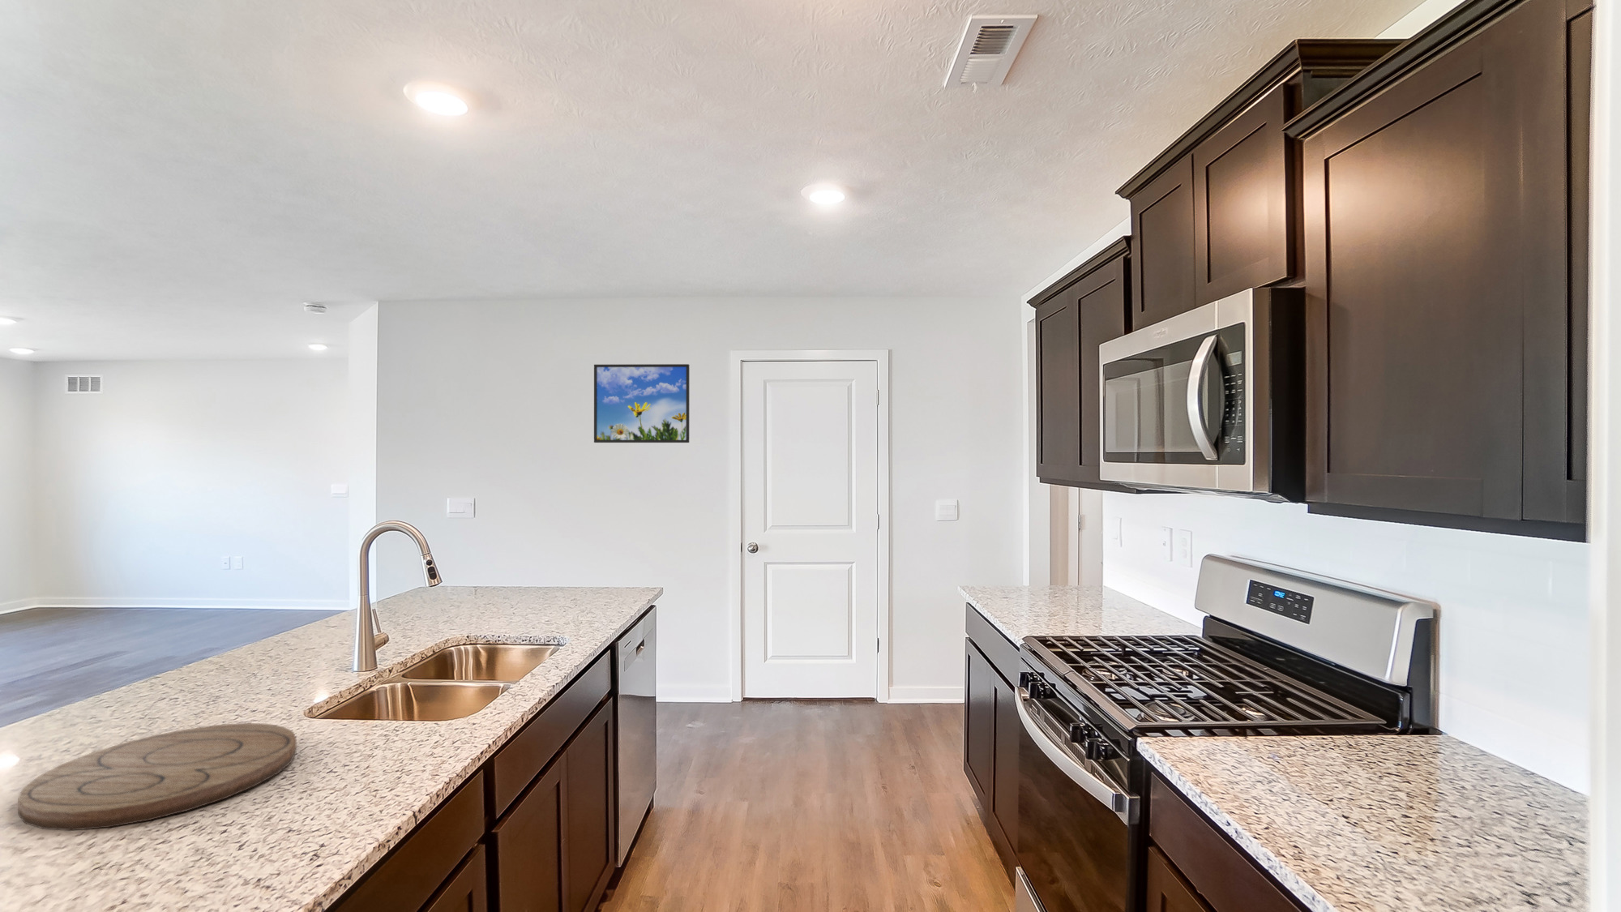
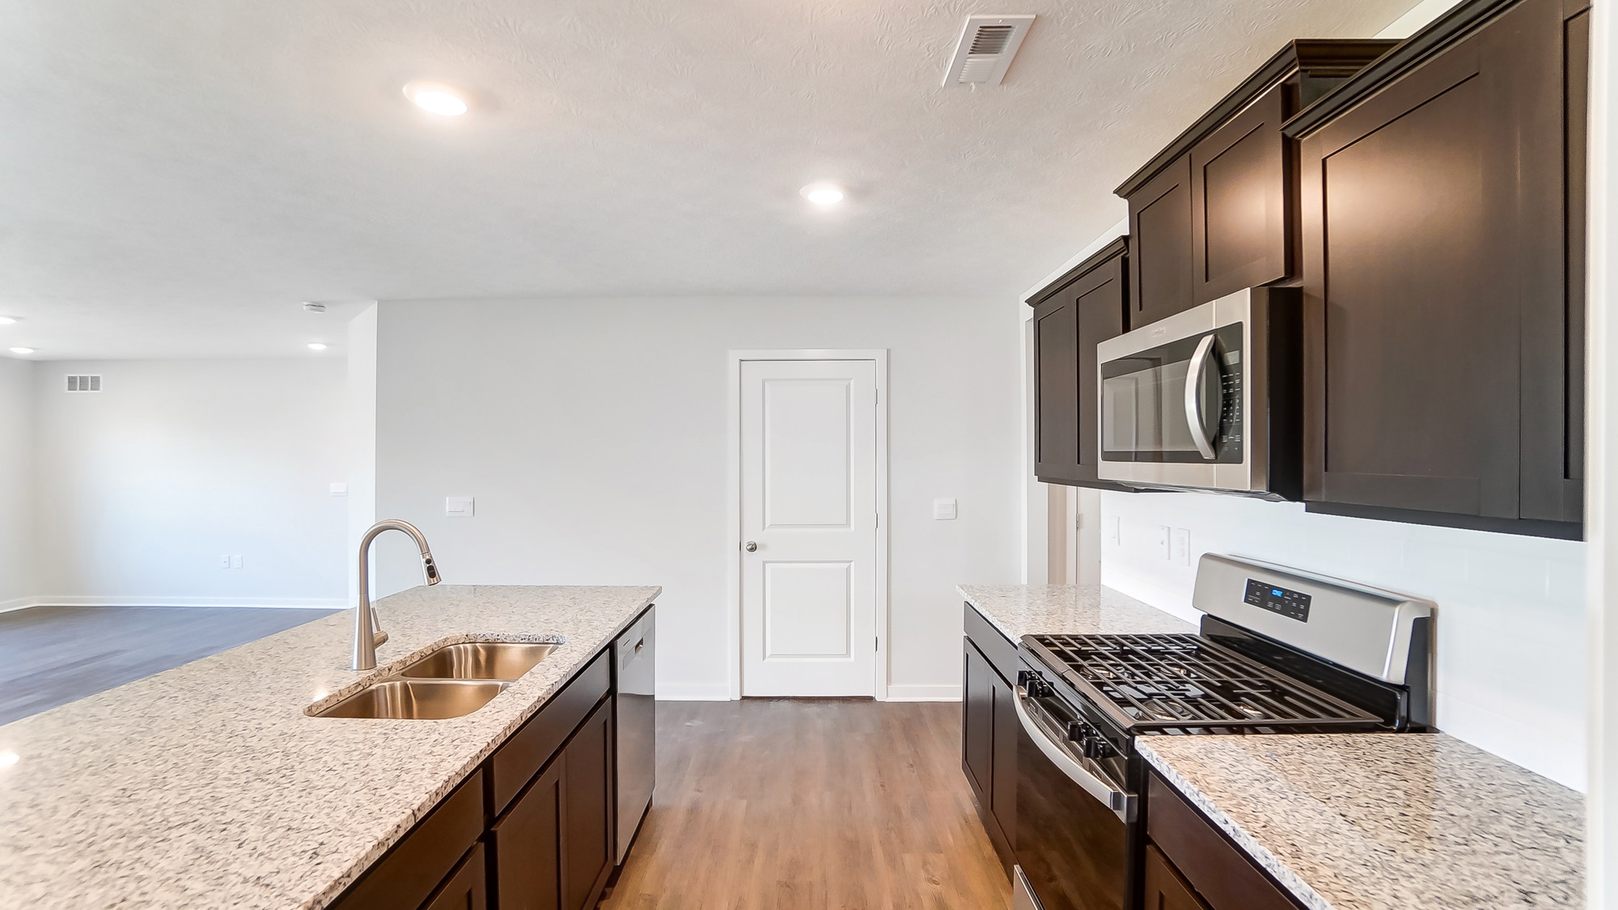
- cutting board (170, 768)
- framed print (641, 403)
